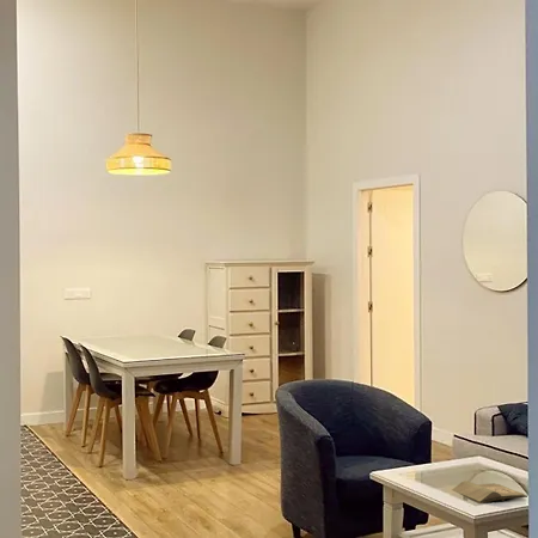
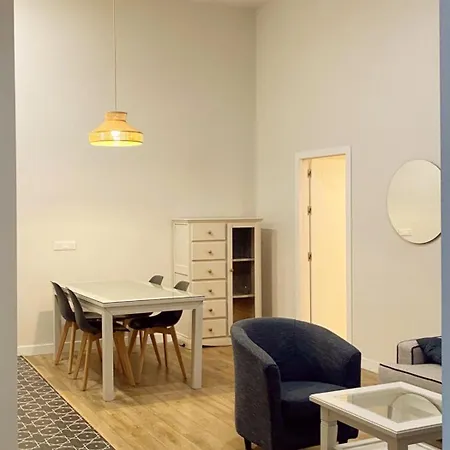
- hardback book (488, 489)
